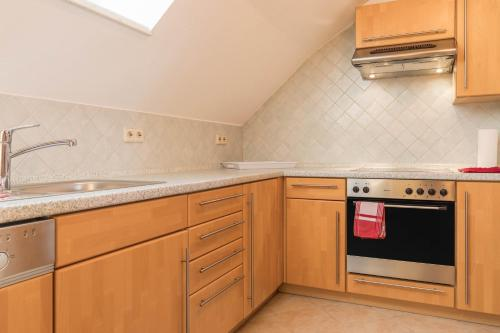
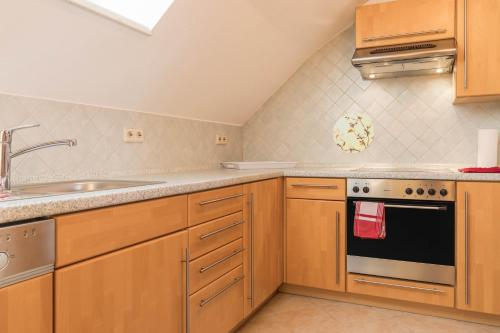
+ decorative plate (353, 133)
